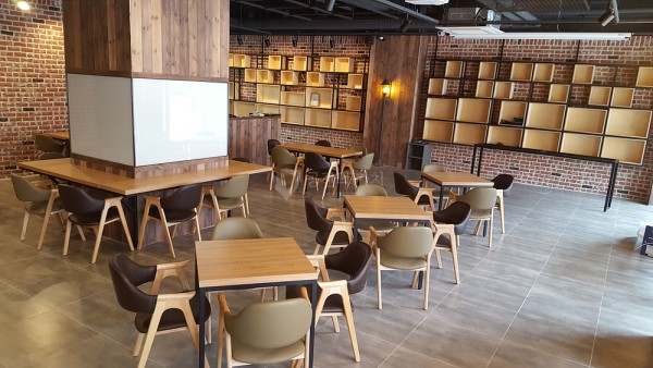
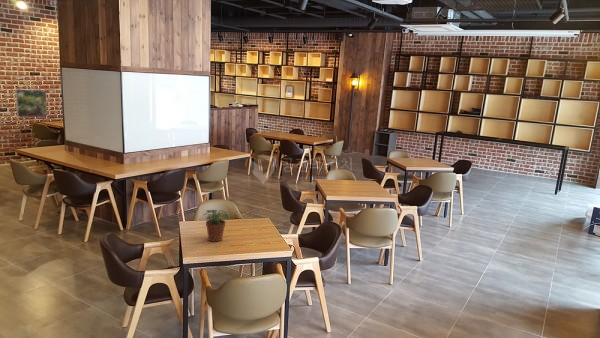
+ potted plant (216, 225)
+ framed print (31, 103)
